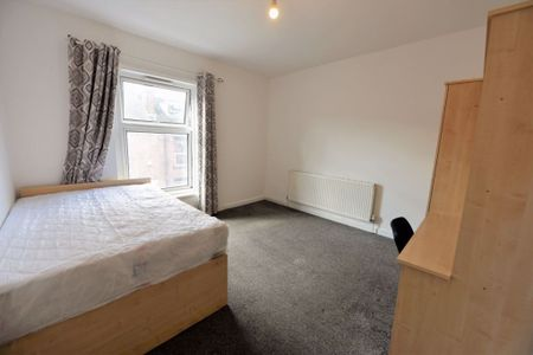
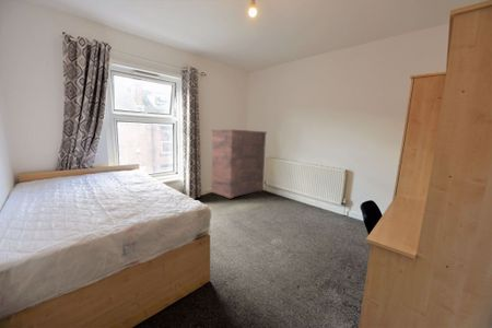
+ dresser (238, 161)
